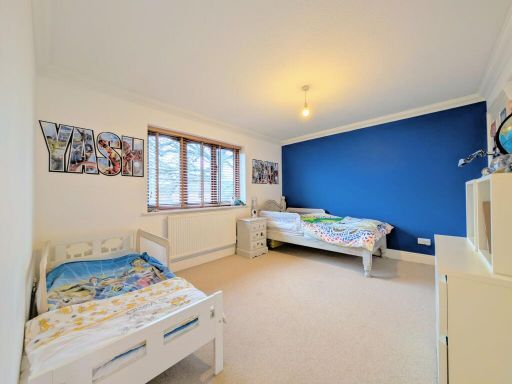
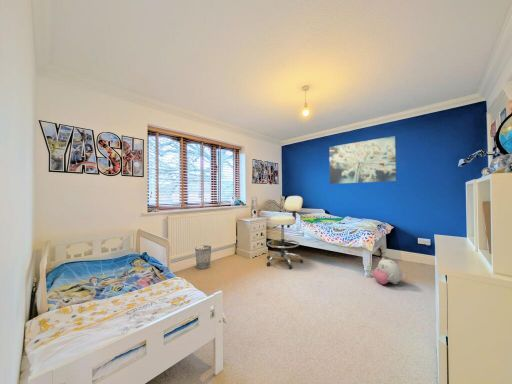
+ plush toy (387, 271)
+ stool (282, 229)
+ wall art (359, 162)
+ wastebasket (203, 257)
